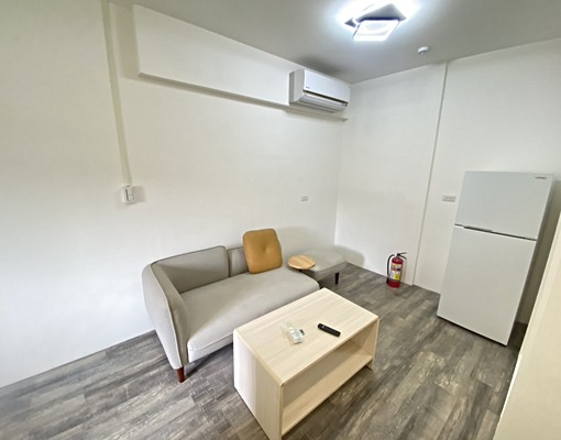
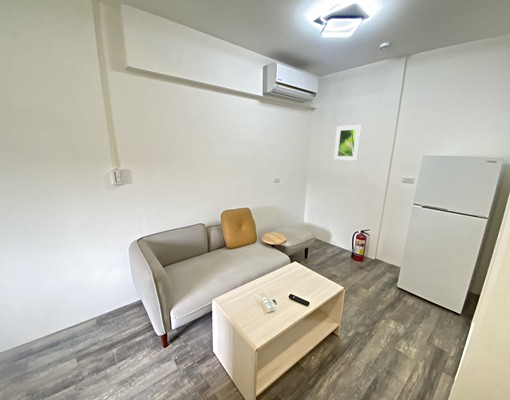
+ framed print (346, 143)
